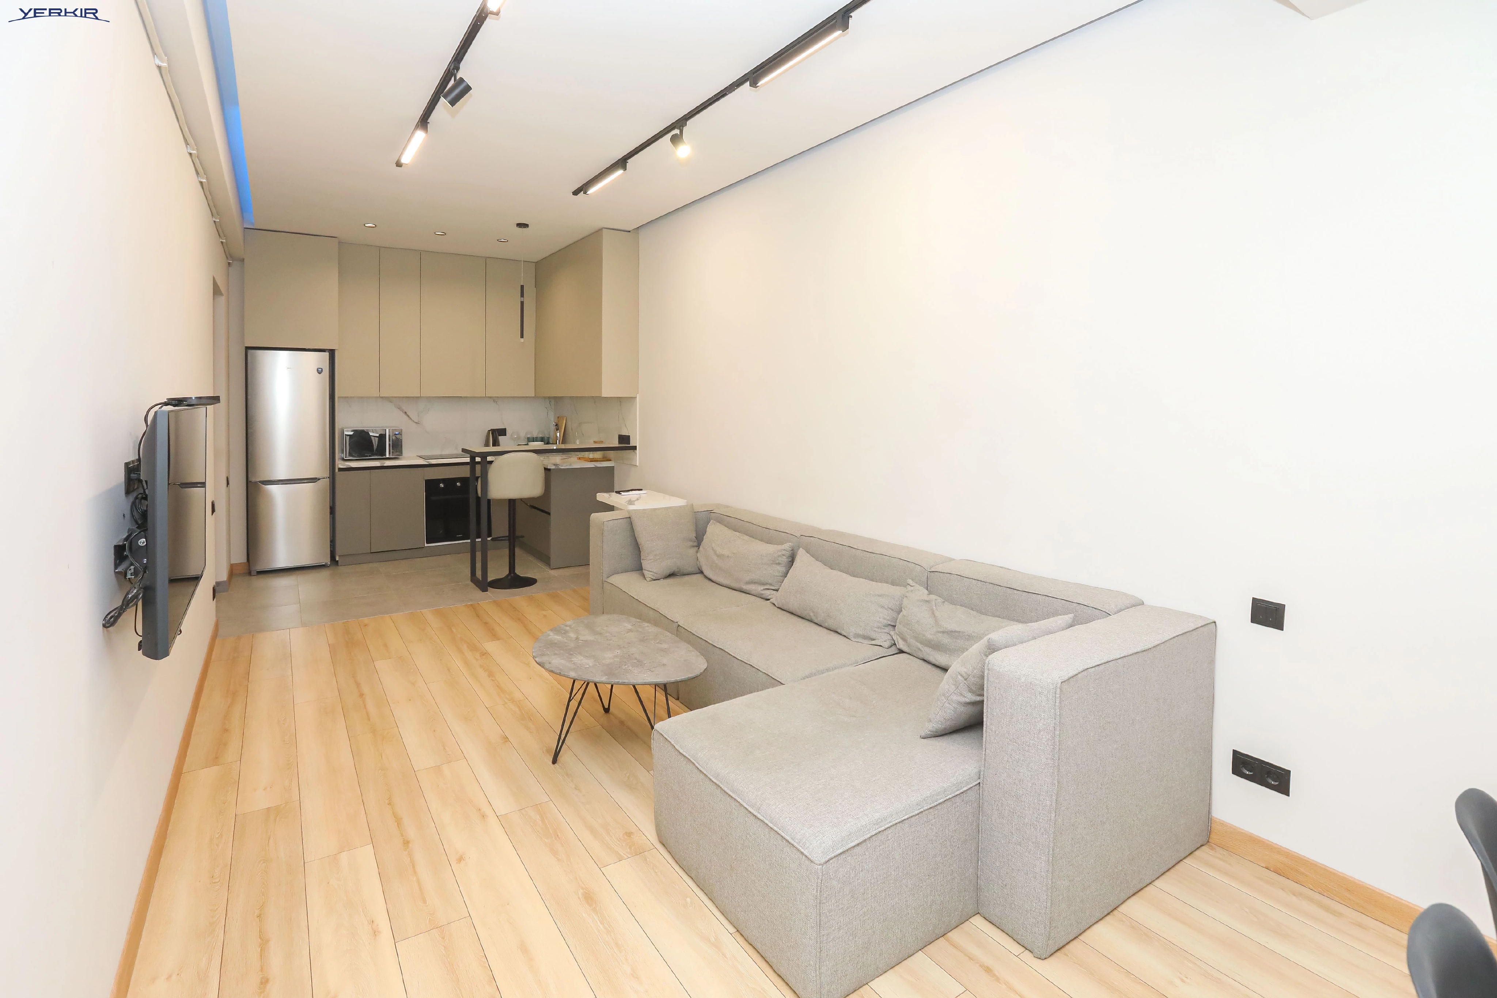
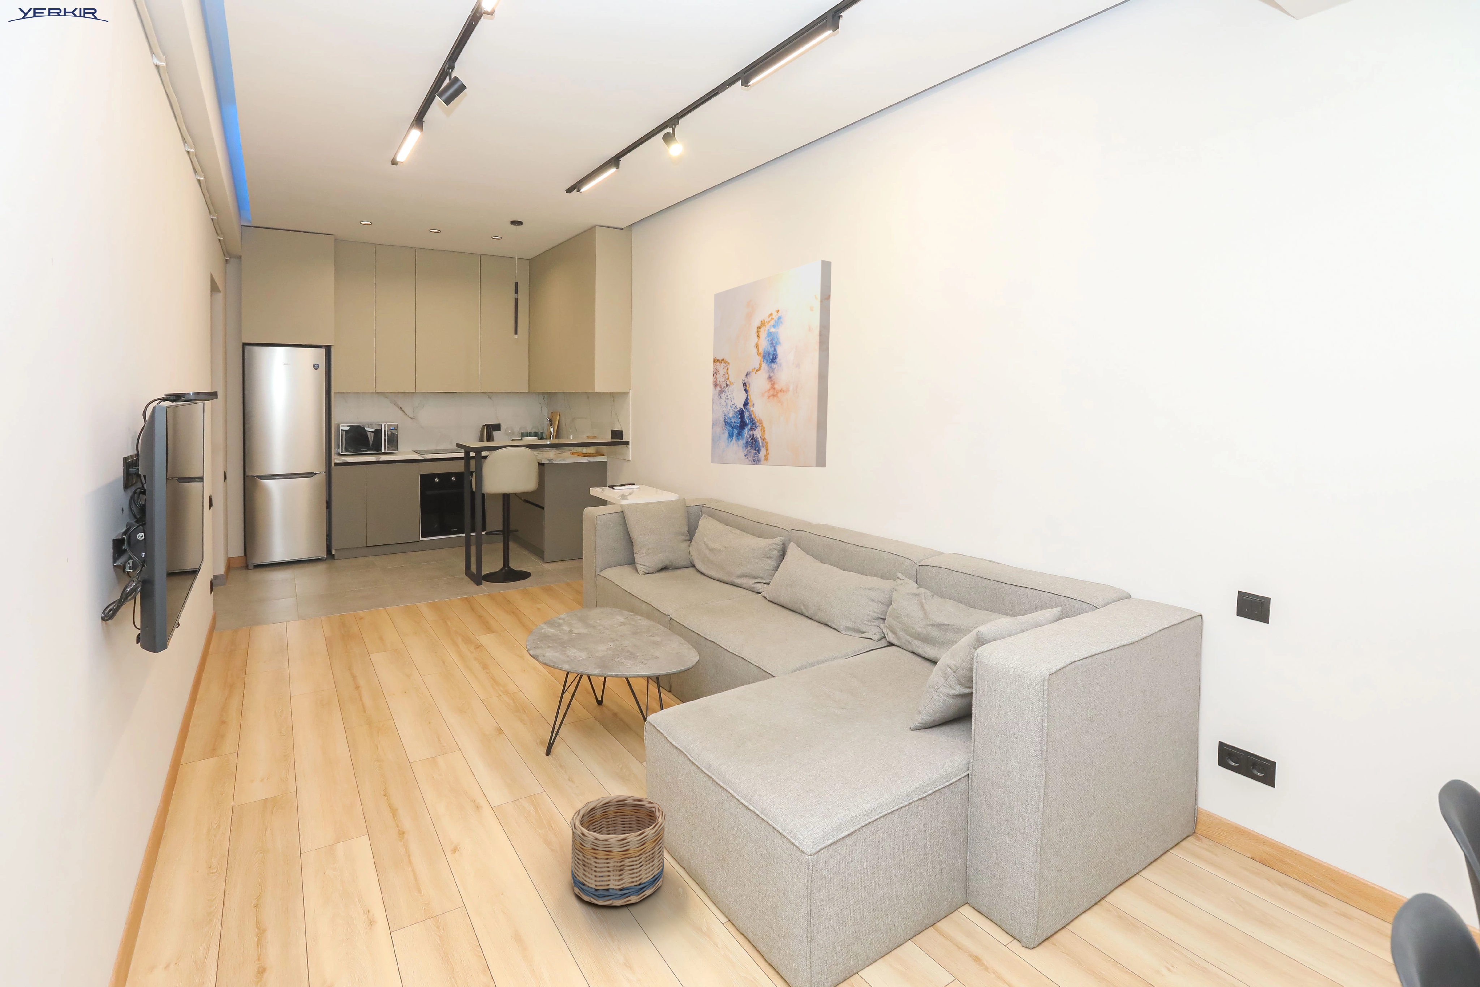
+ wall art (765, 372)
+ basket (618, 847)
